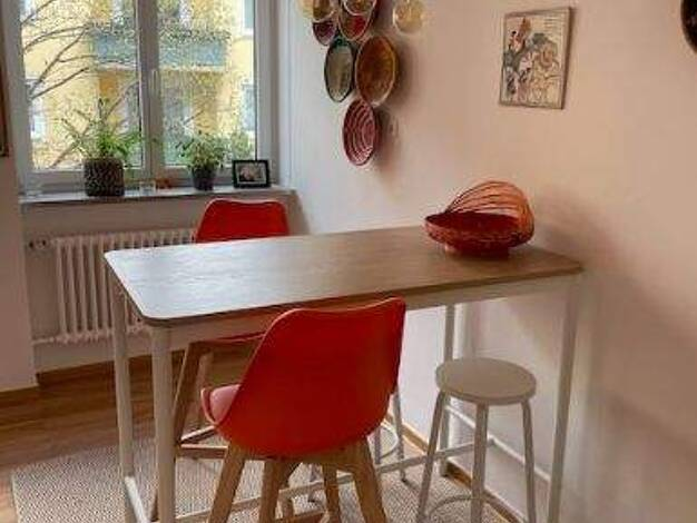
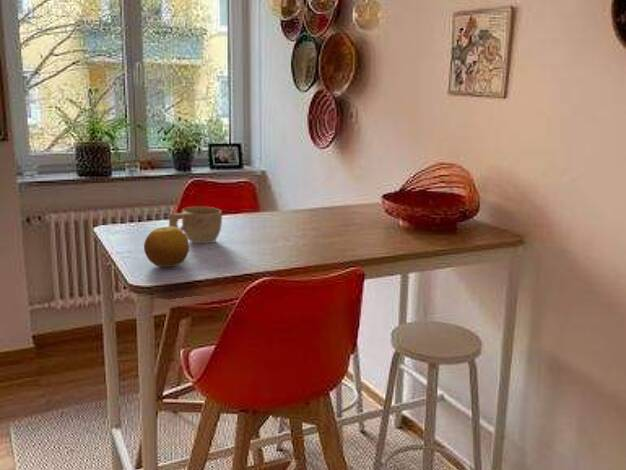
+ cup (194, 226)
+ fruit (166, 246)
